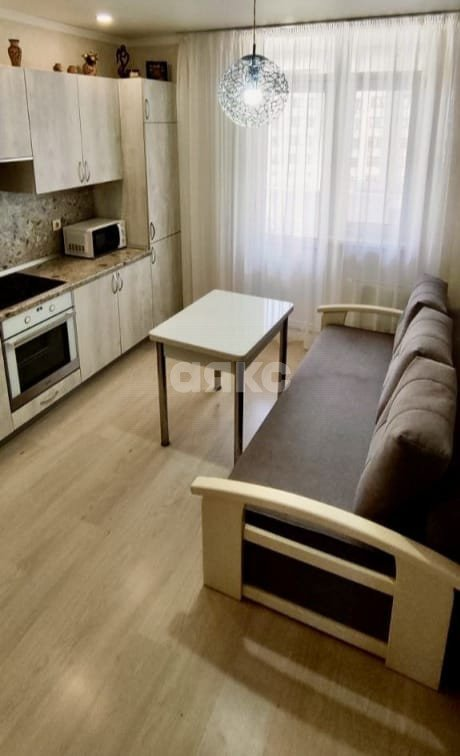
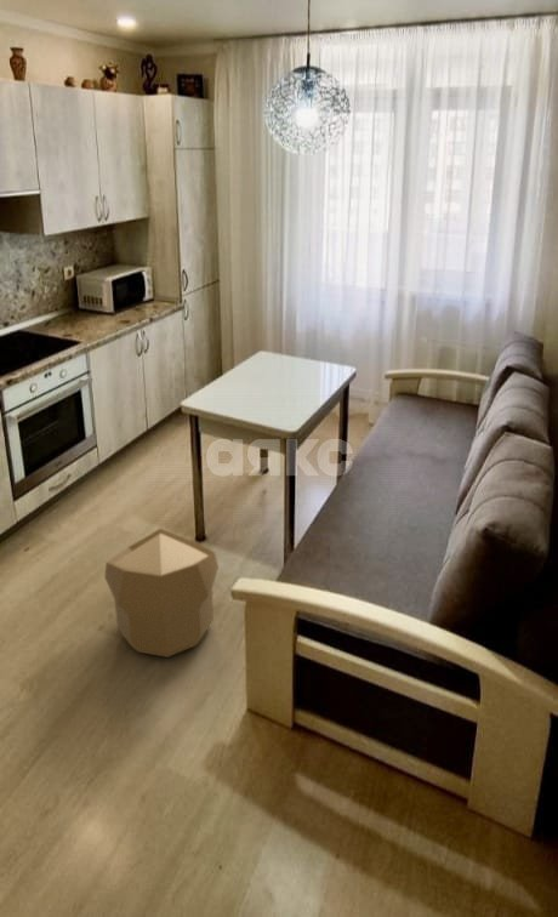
+ pouf (163, 585)
